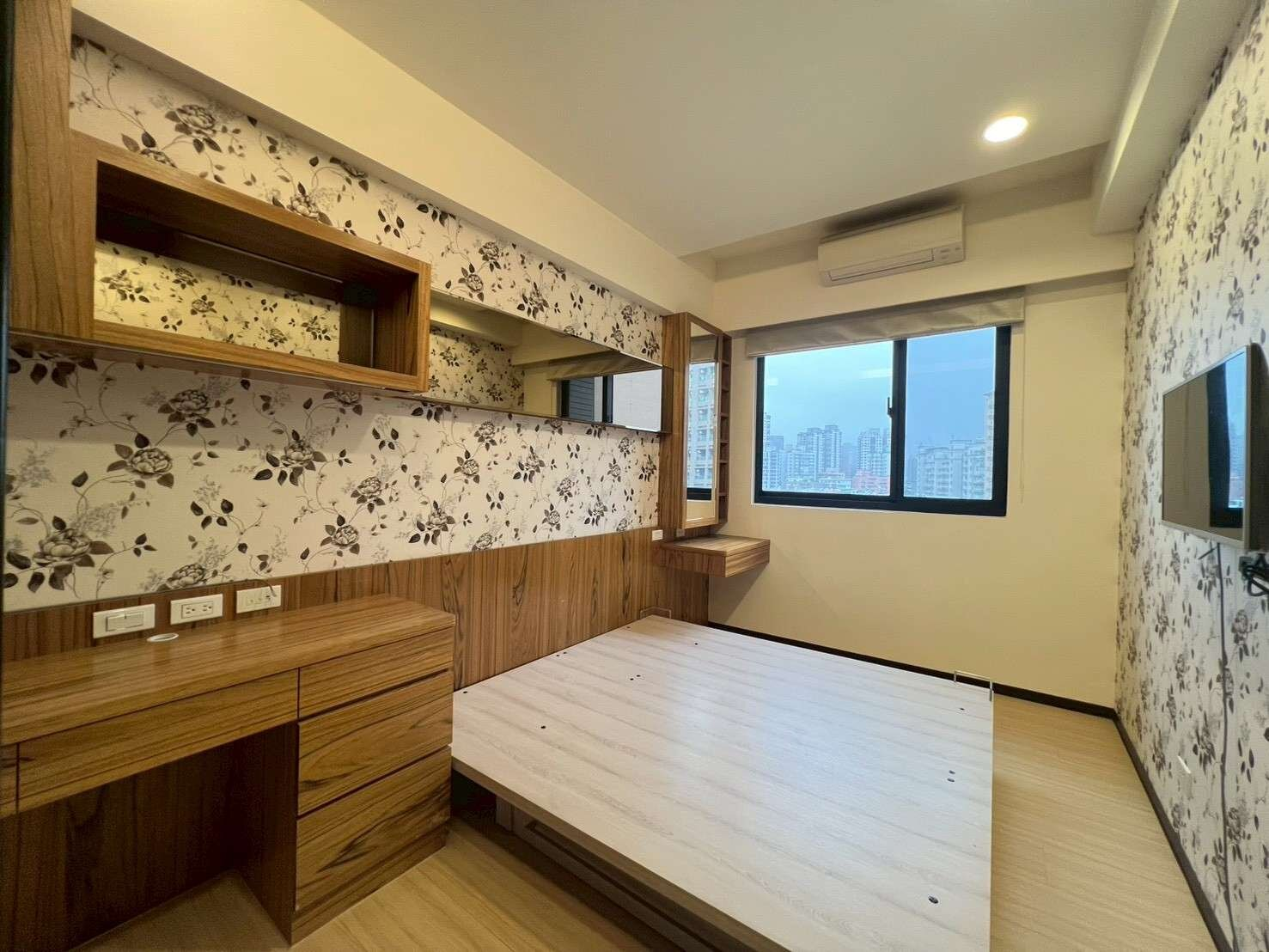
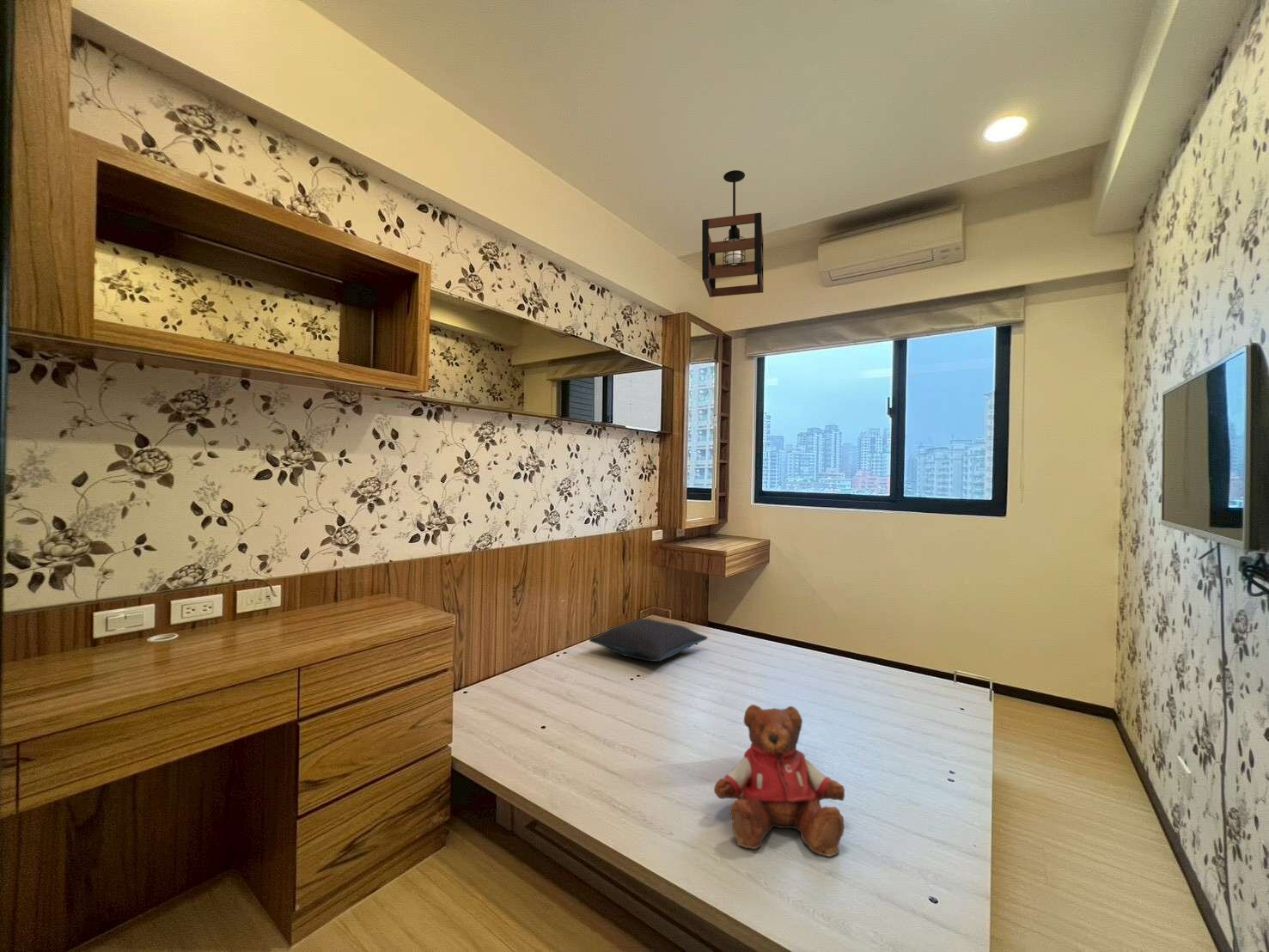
+ pendant light (734, 230)
+ pillow (648, 639)
+ teddy bear (778, 769)
